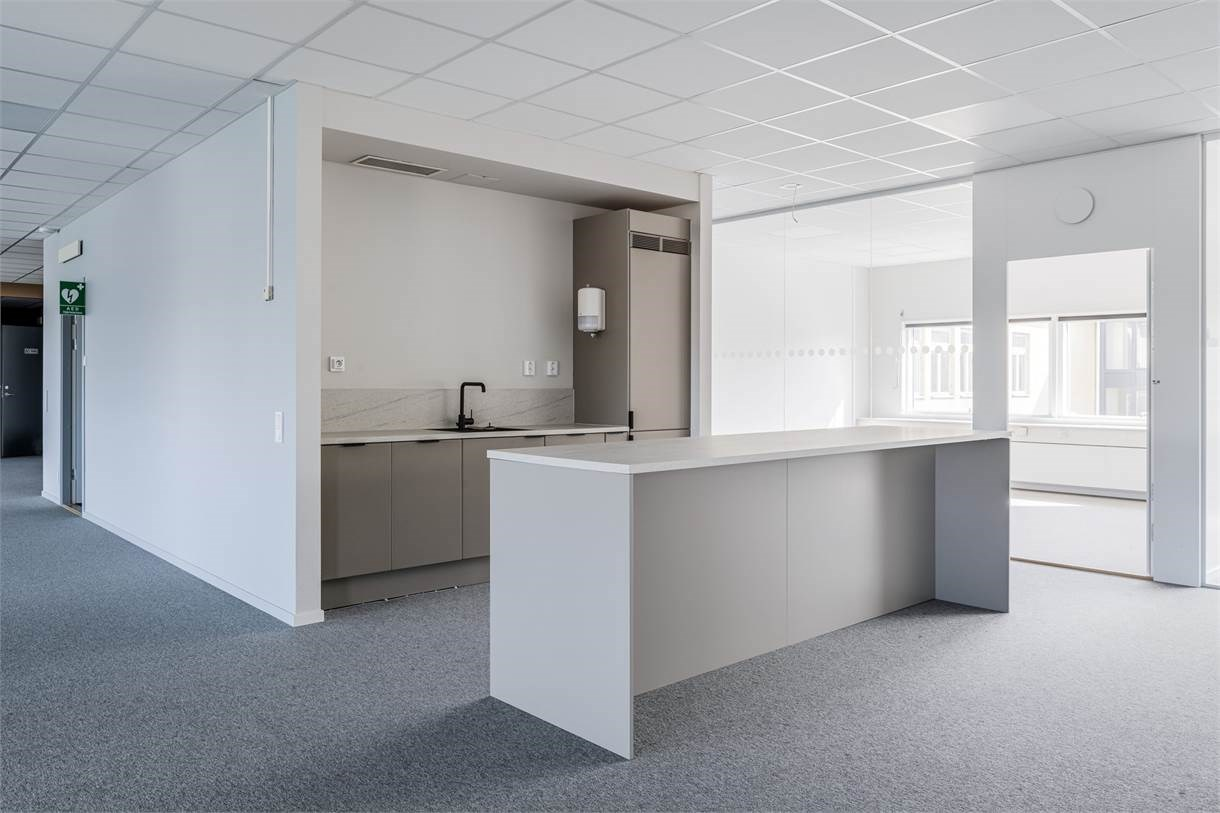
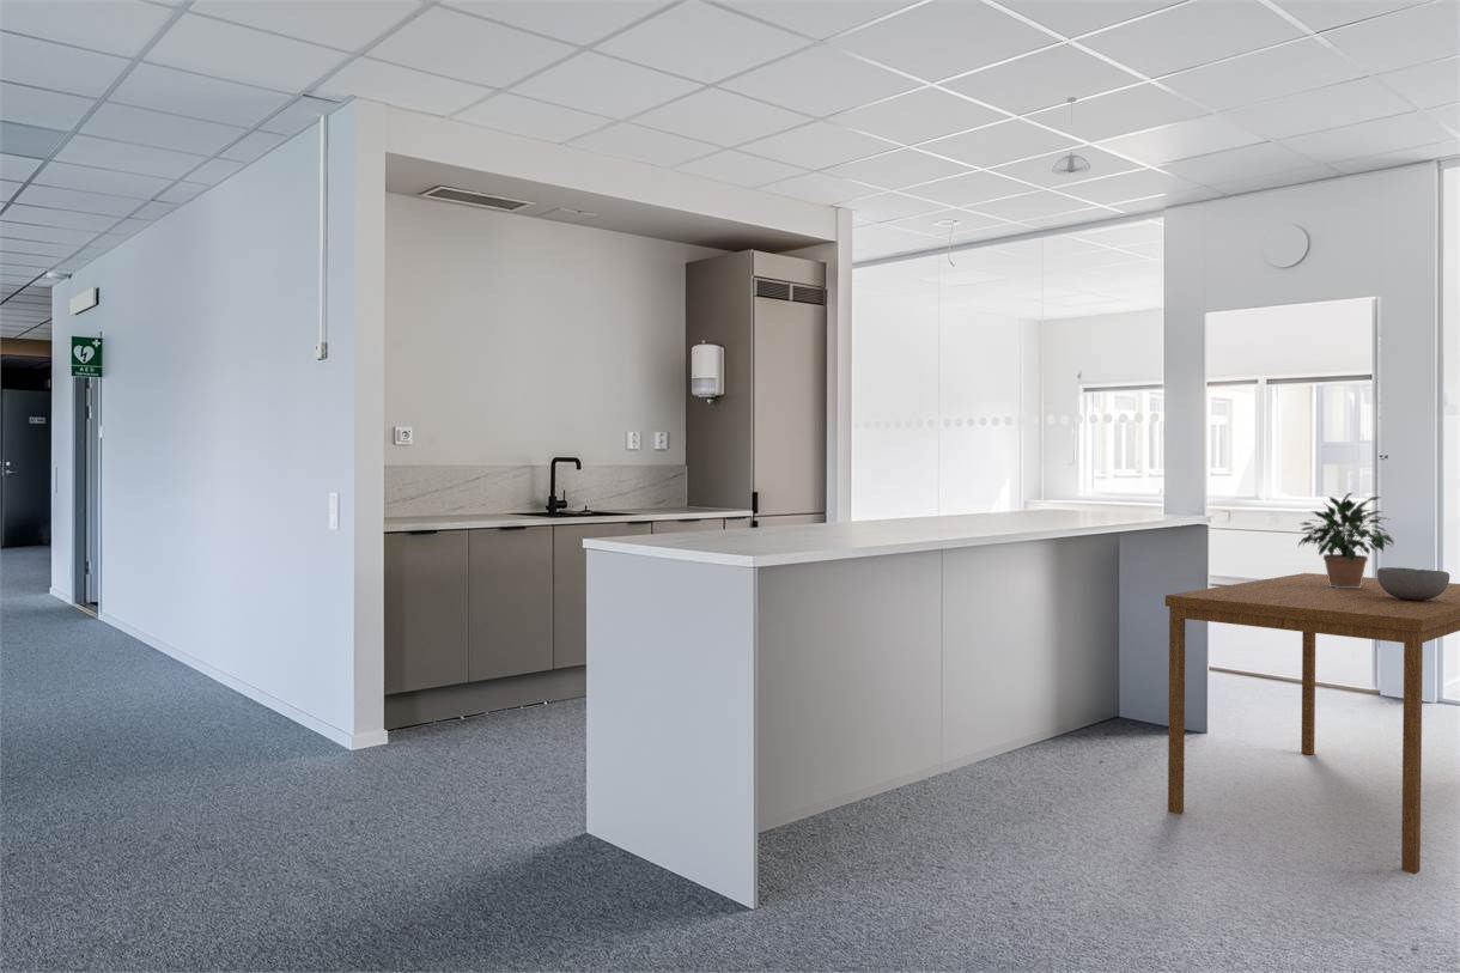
+ pendant light (1071, 121)
+ potted plant (1346, 537)
+ dining table (1314, 697)
+ bowl (1412, 584)
